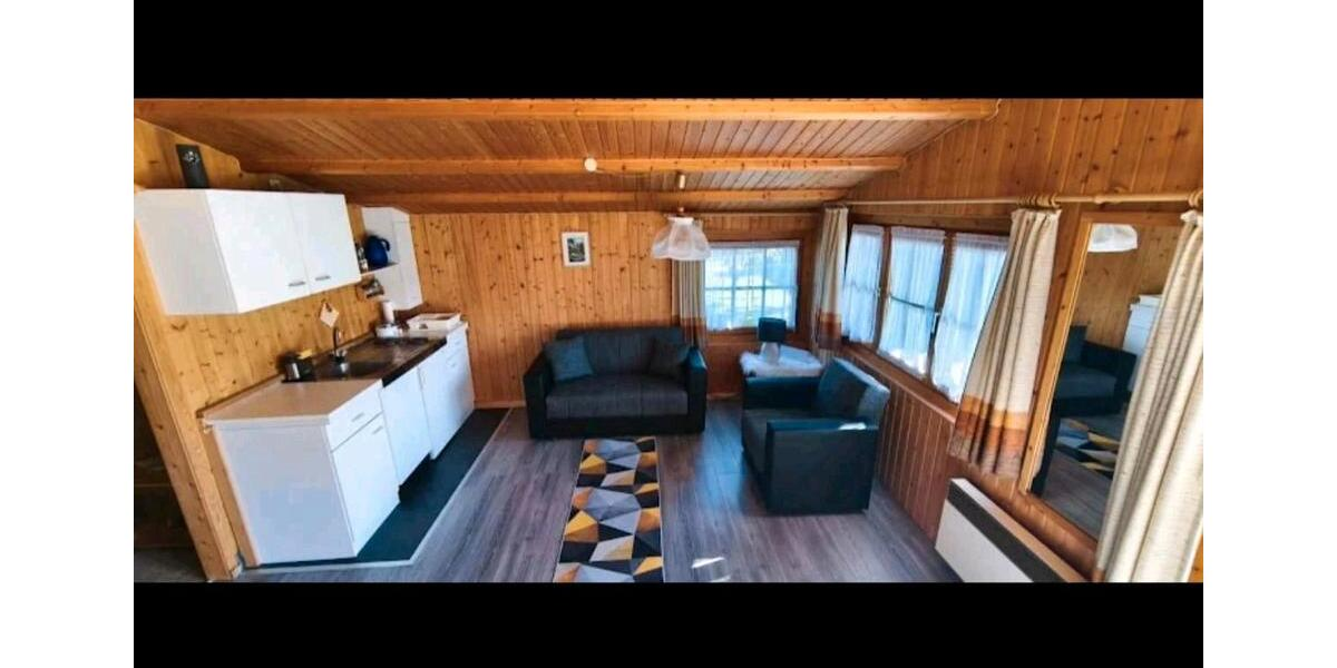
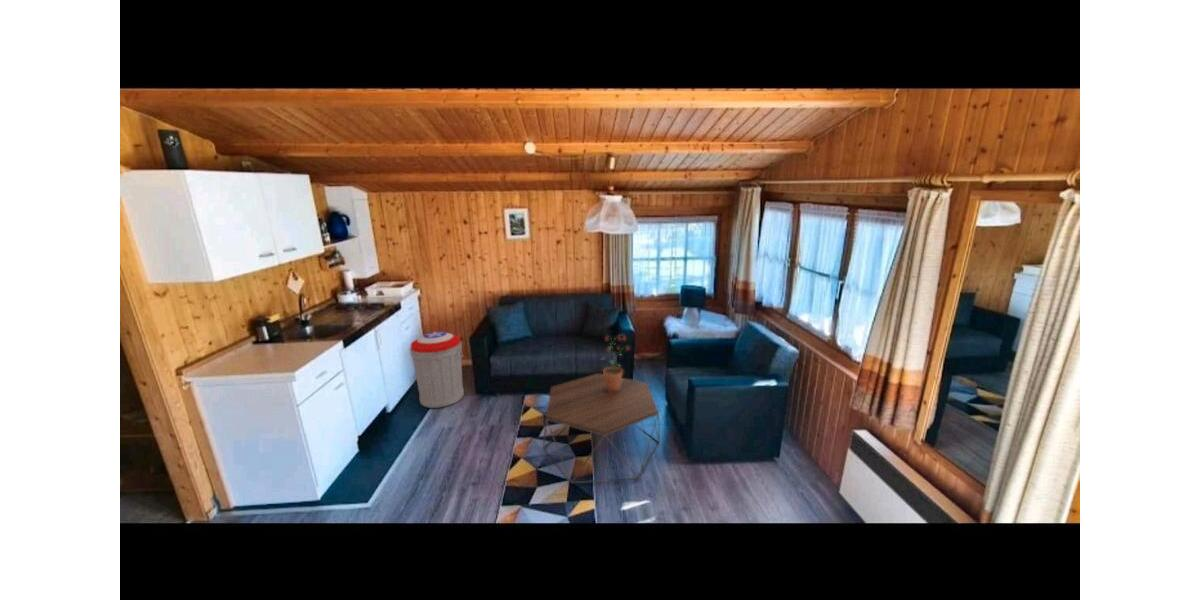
+ trash can (438, 366)
+ coffee table (601, 422)
+ potted plant (613, 360)
